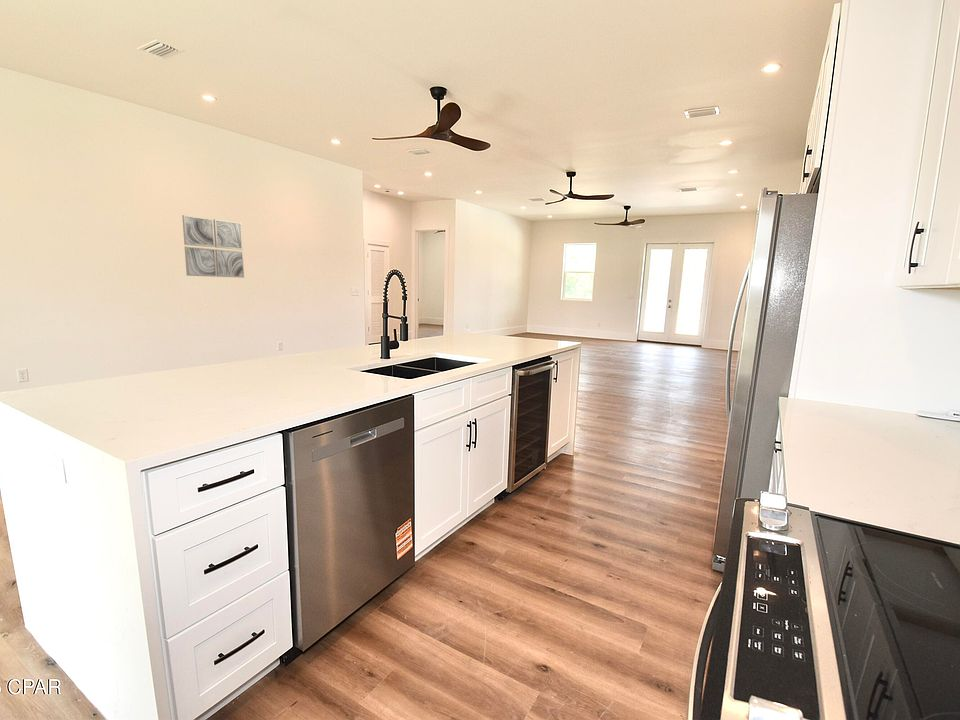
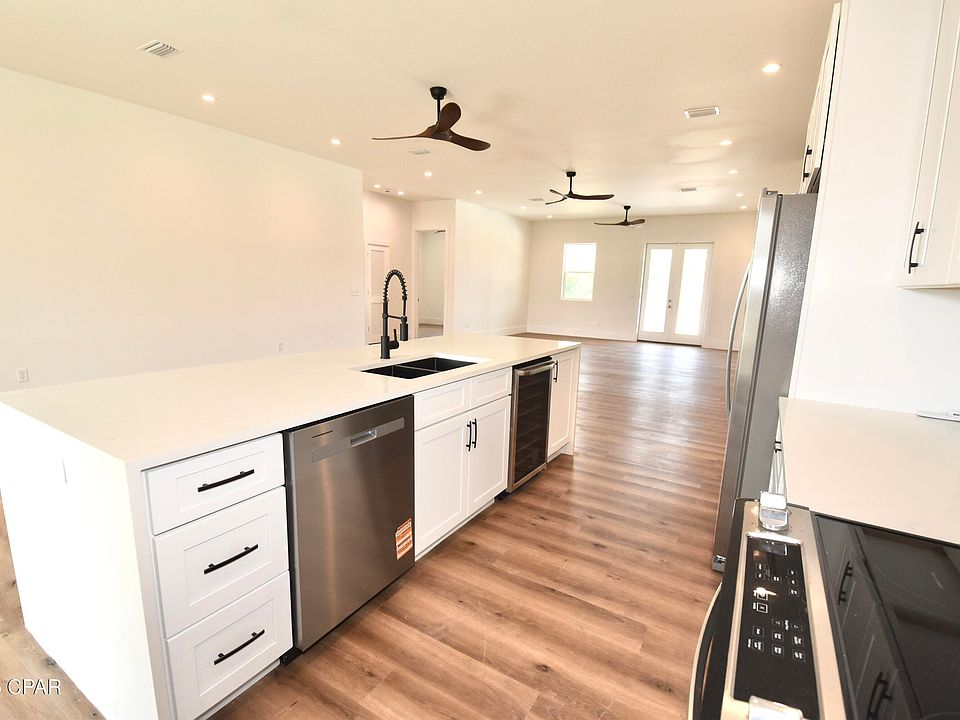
- wall art (215, 247)
